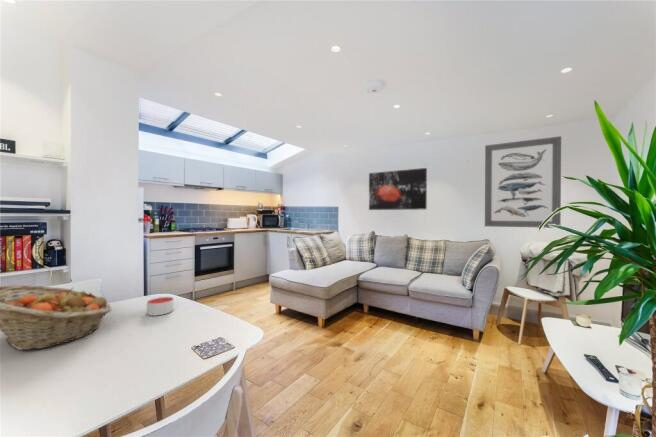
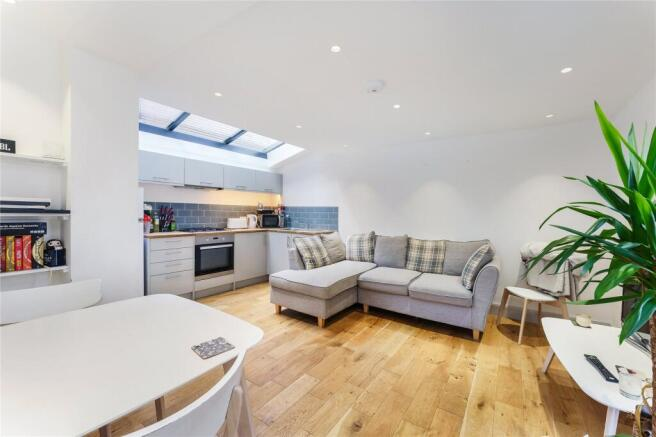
- candle (160, 305)
- fruit basket (51, 308)
- wall art (396, 190)
- wall art (520, 184)
